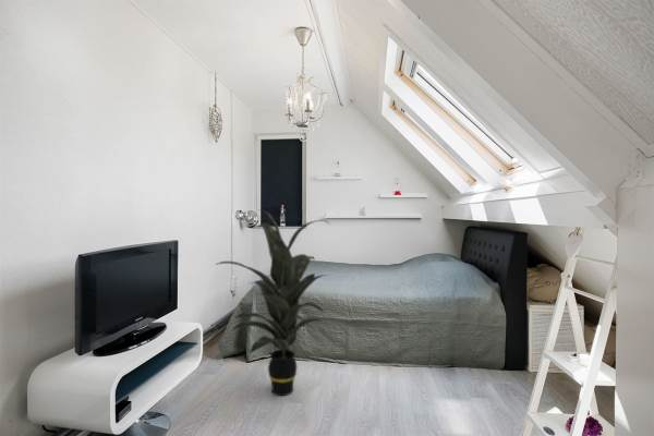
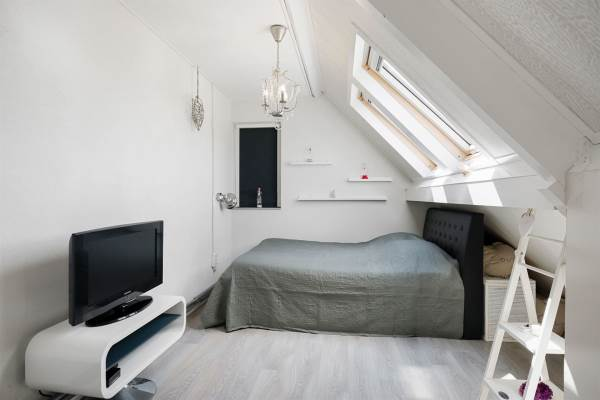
- indoor plant (278, 300)
